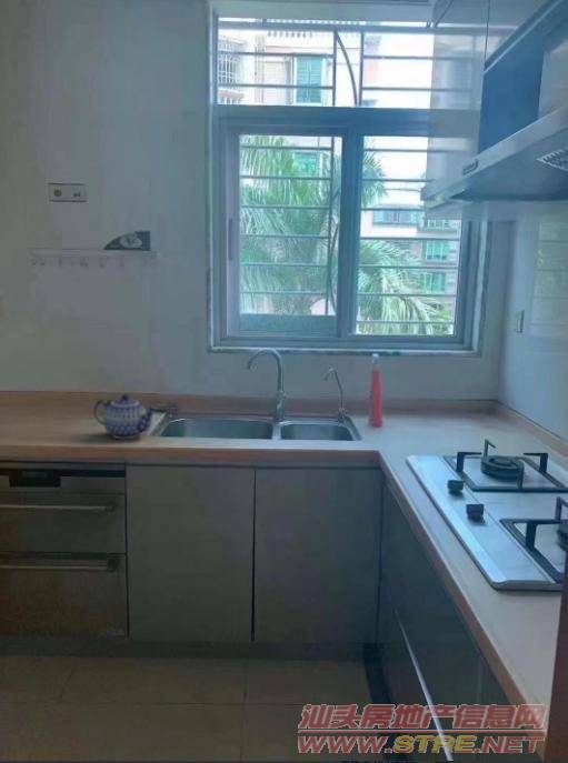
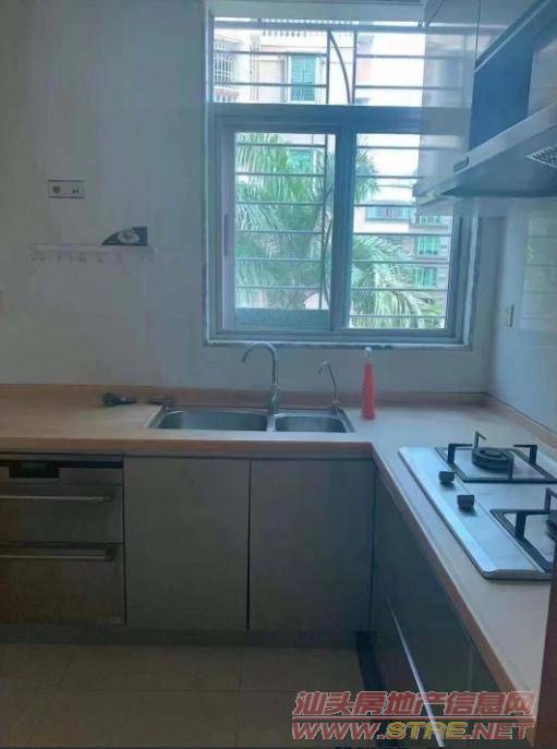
- teapot (126, 414)
